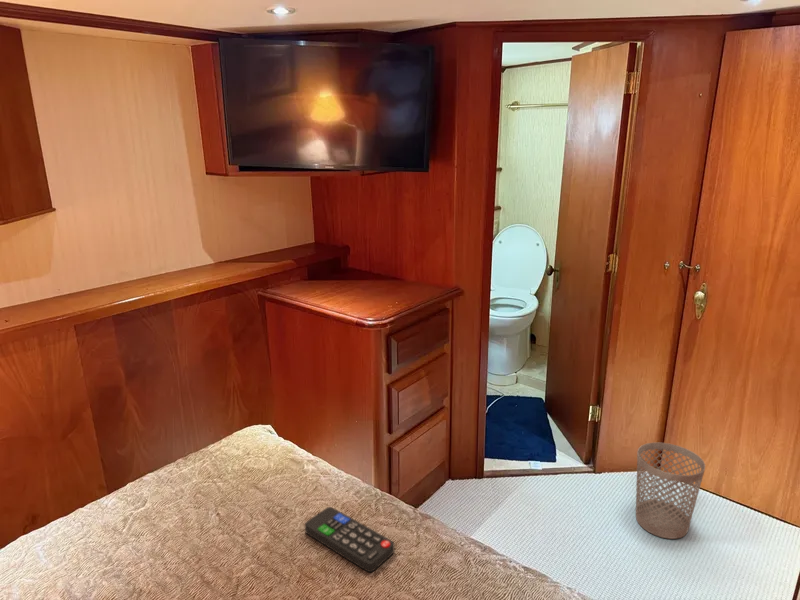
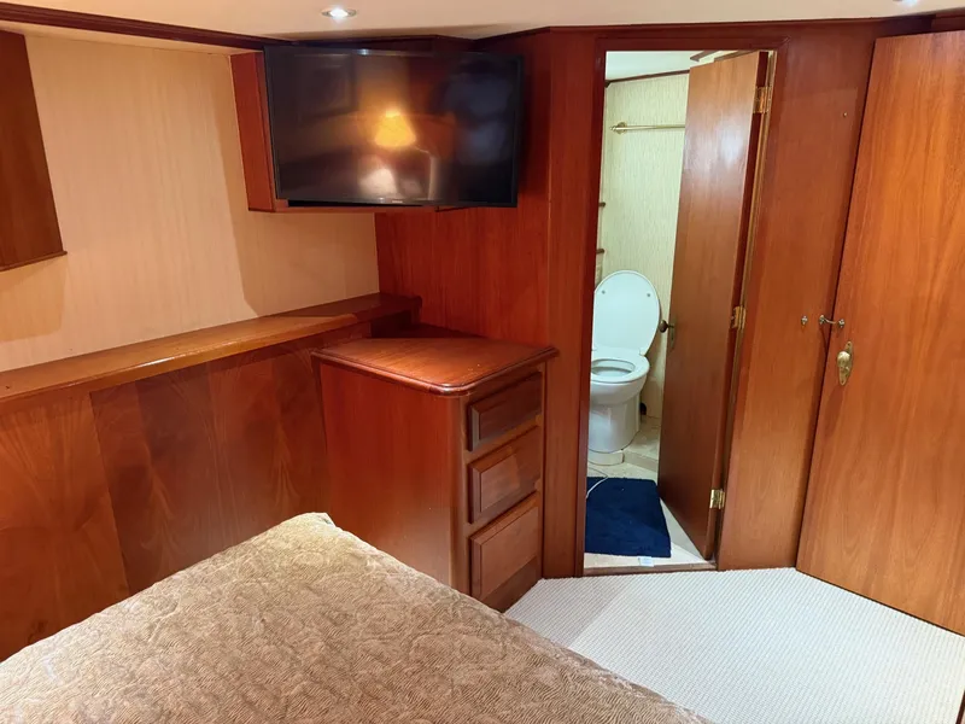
- wastebasket (665, 491)
- remote control (348, 536)
